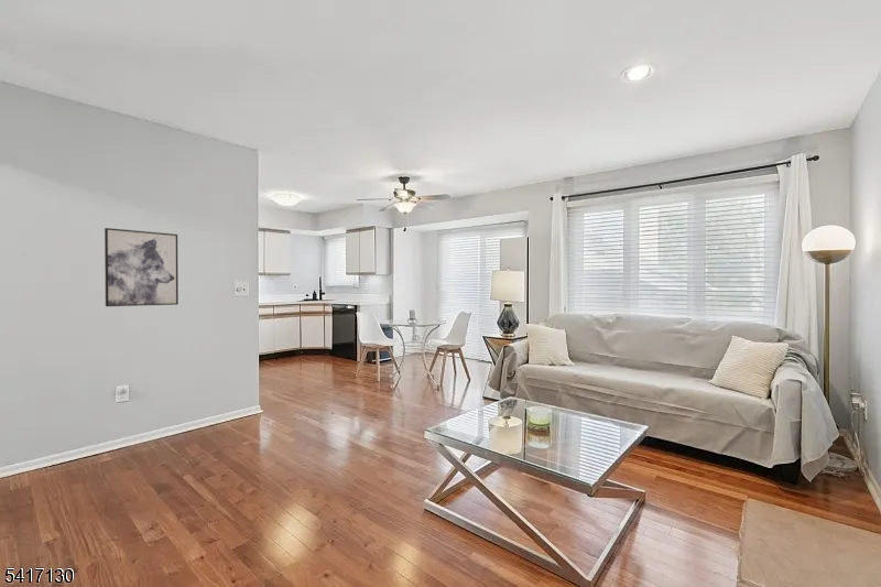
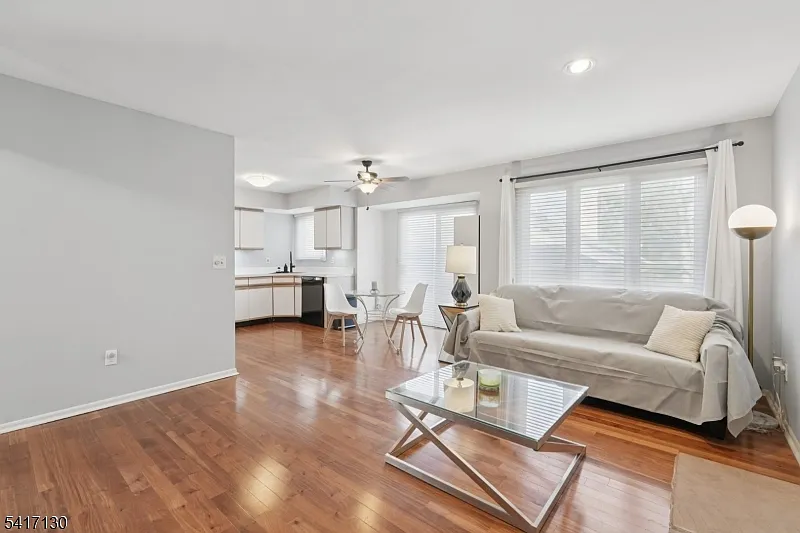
- wall art (143, 268)
